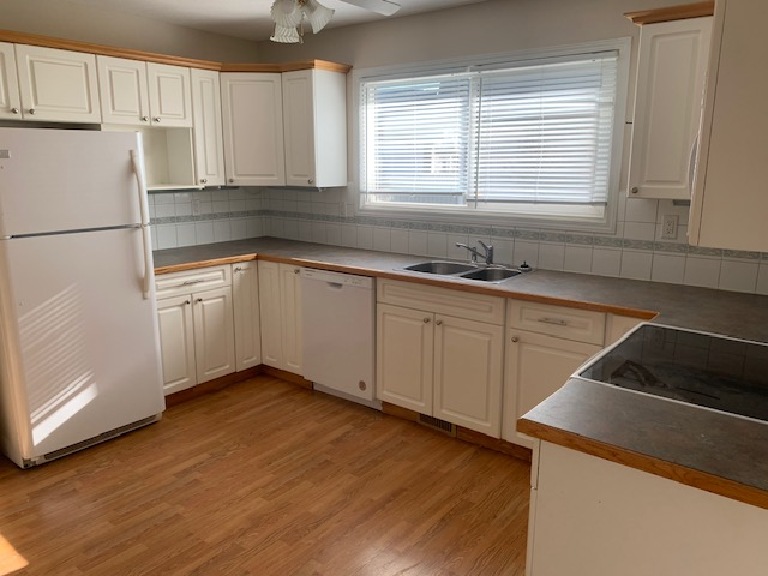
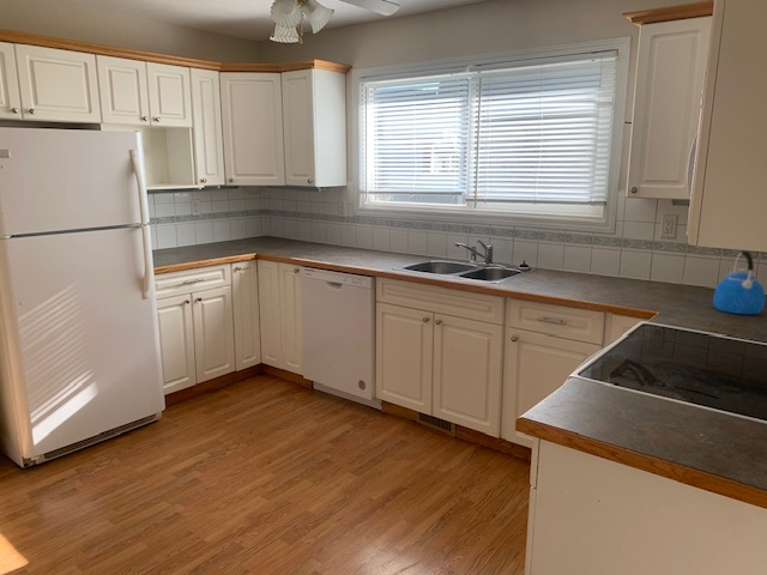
+ kettle (738, 279)
